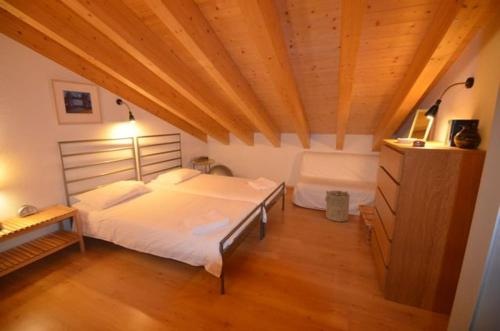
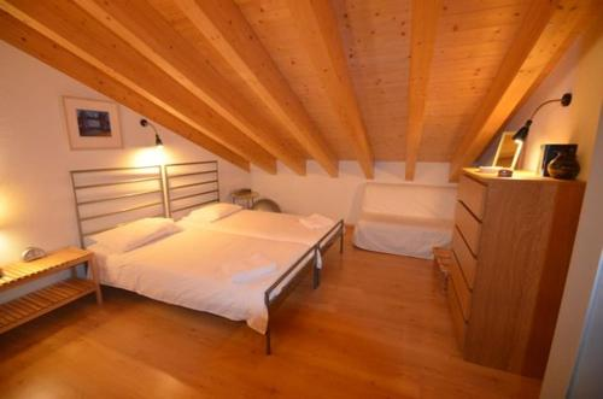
- laundry hamper (336, 204)
